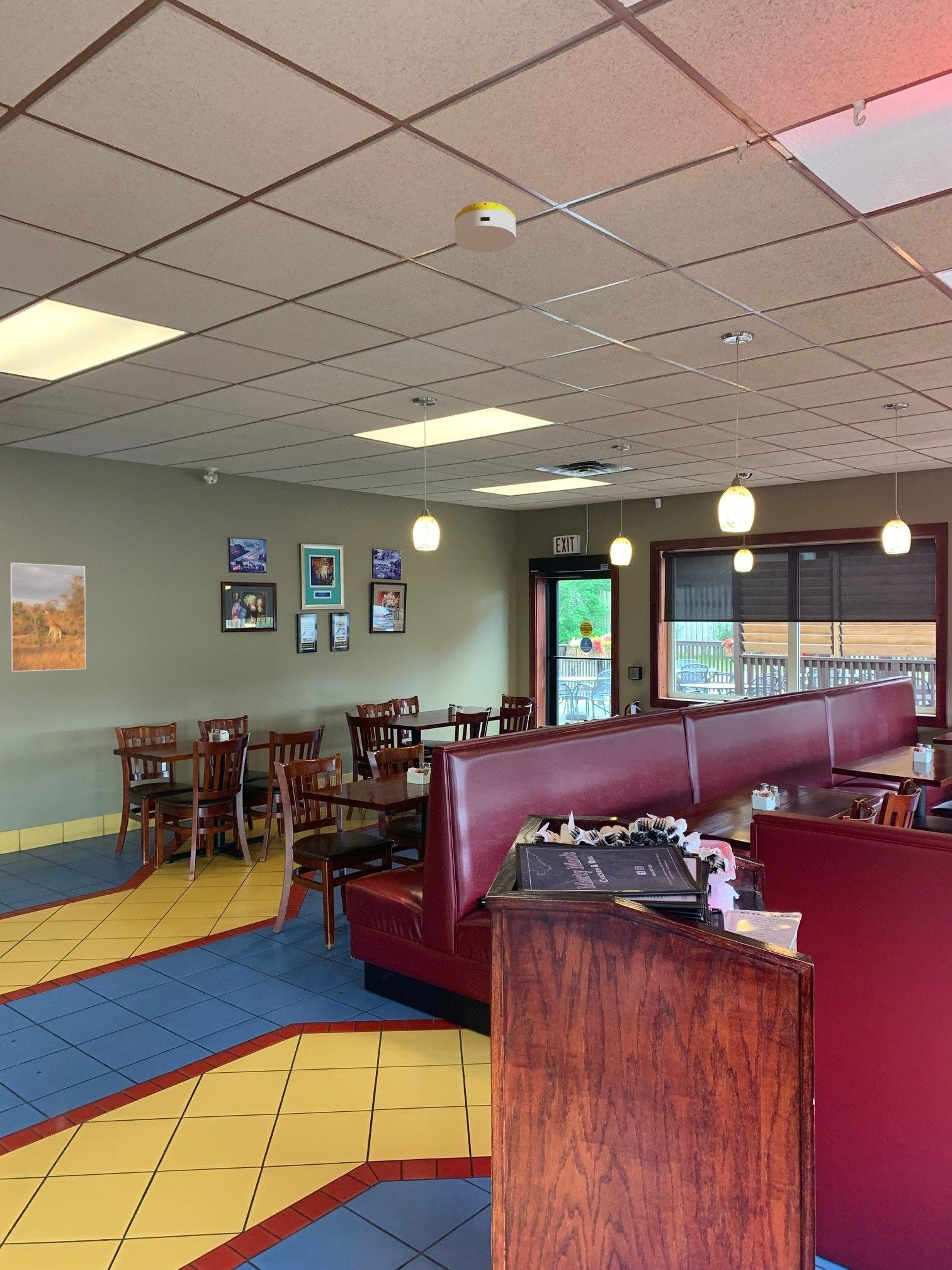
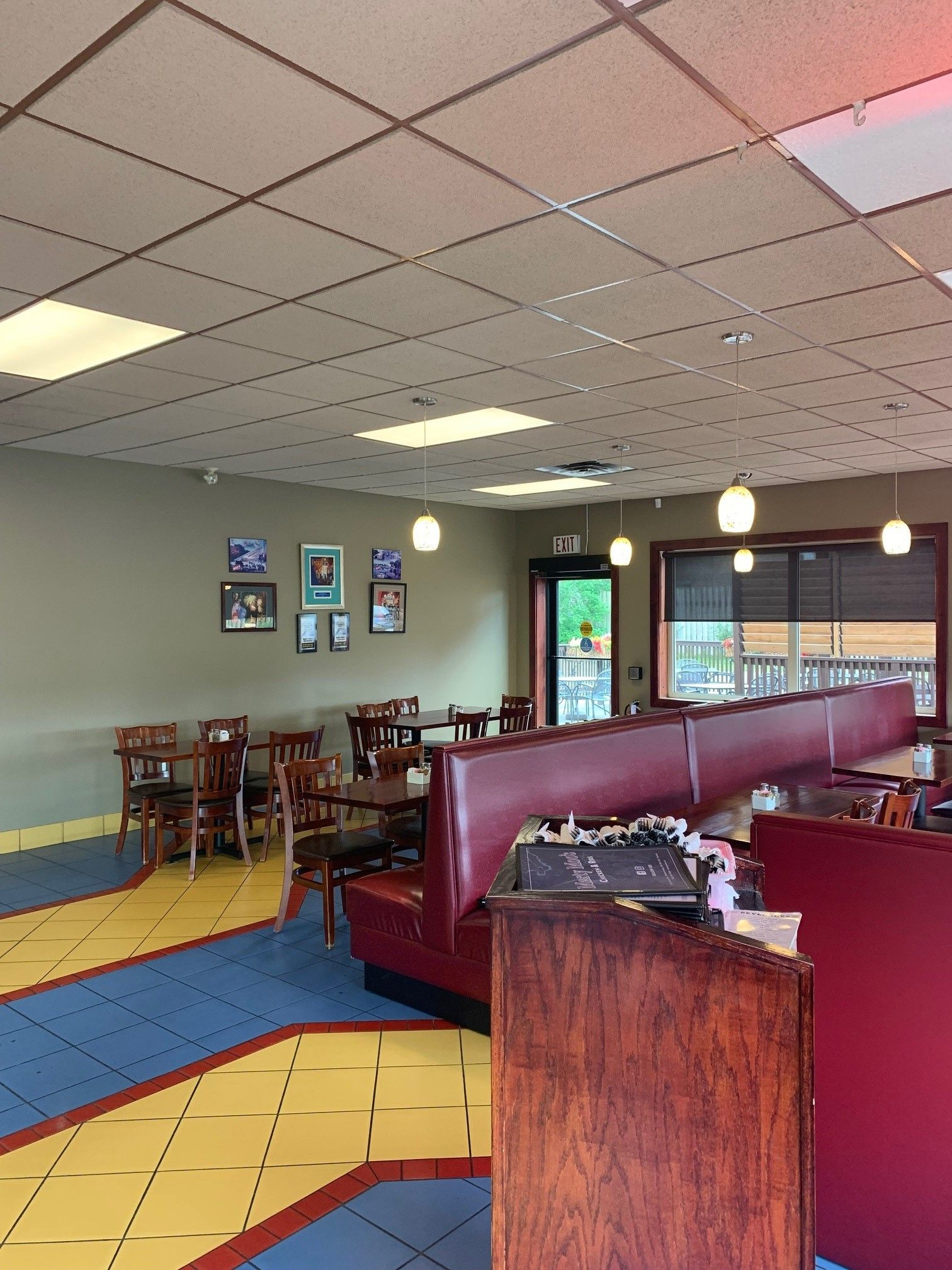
- smoke detector (485, 226)
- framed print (48, 617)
